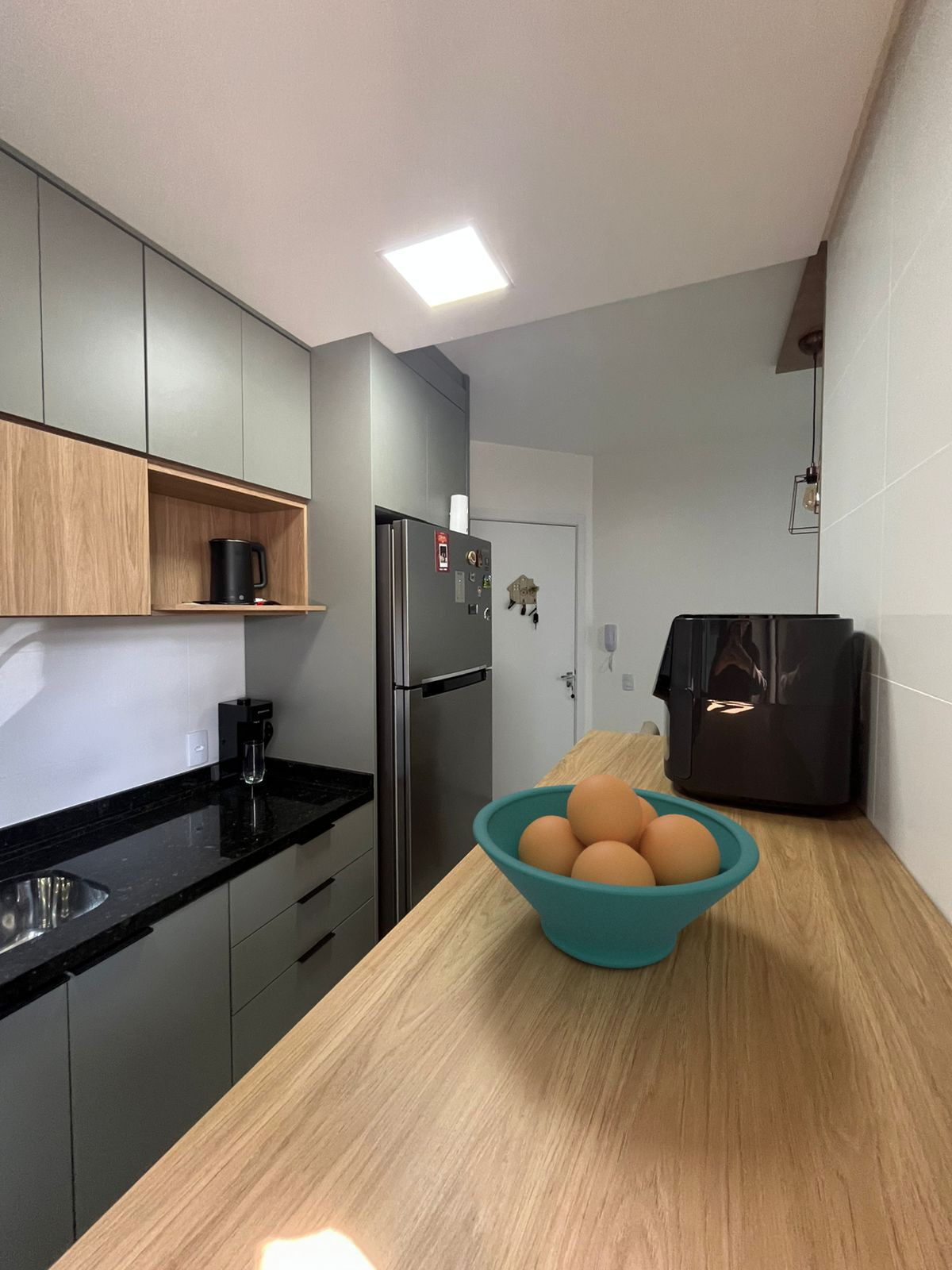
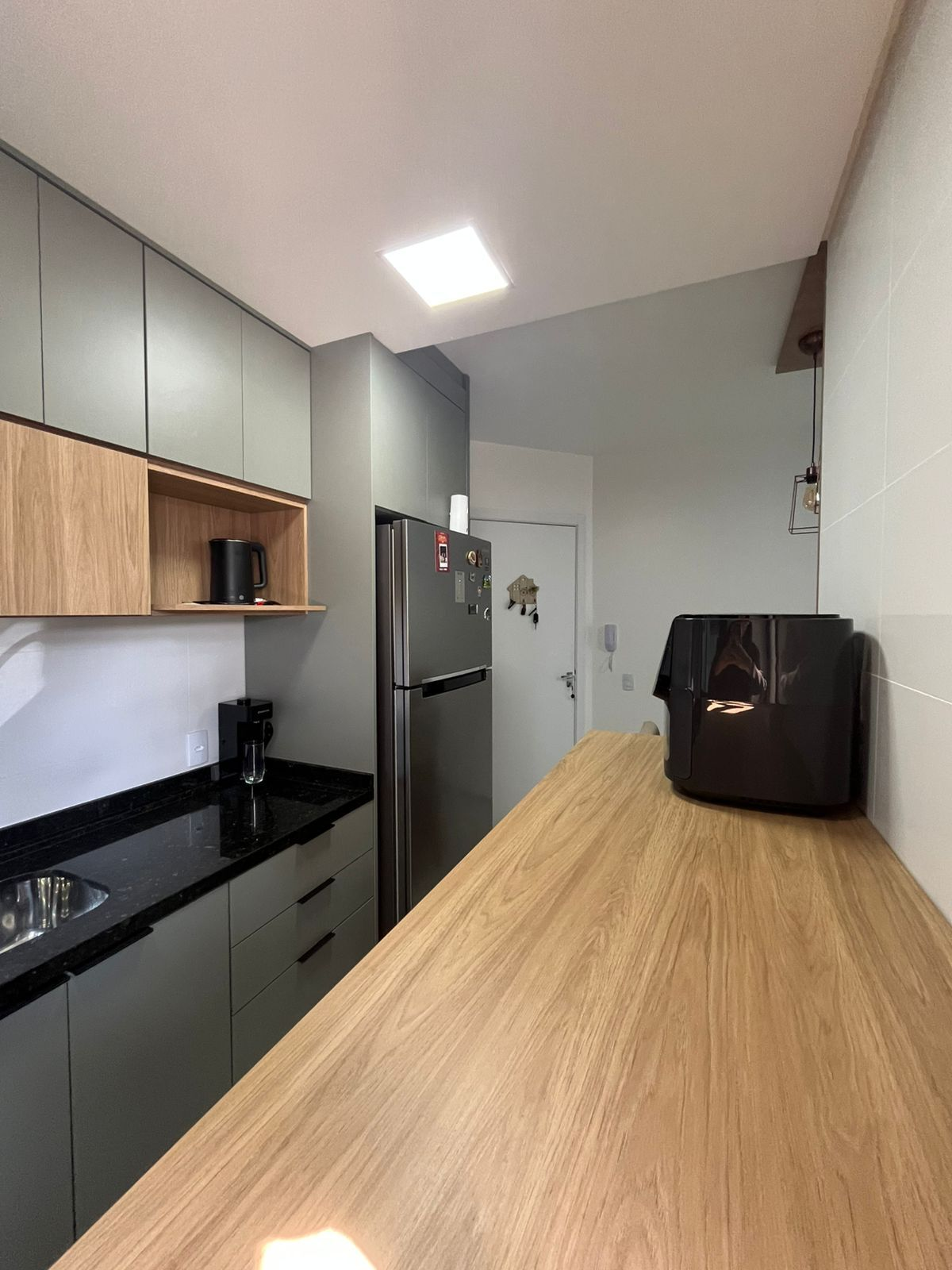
- fruit bowl (607, 853)
